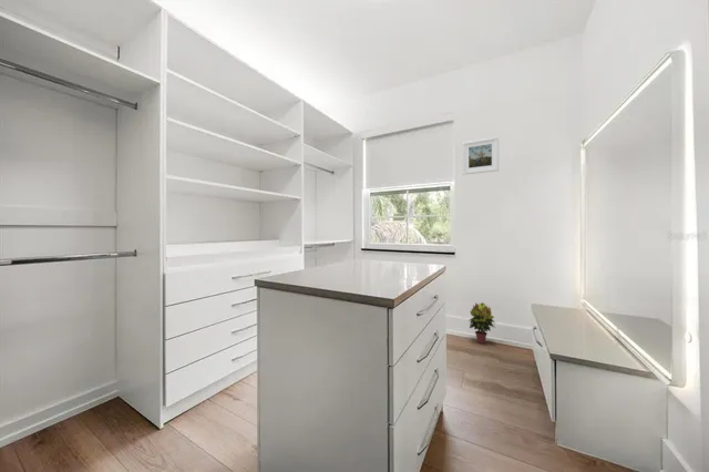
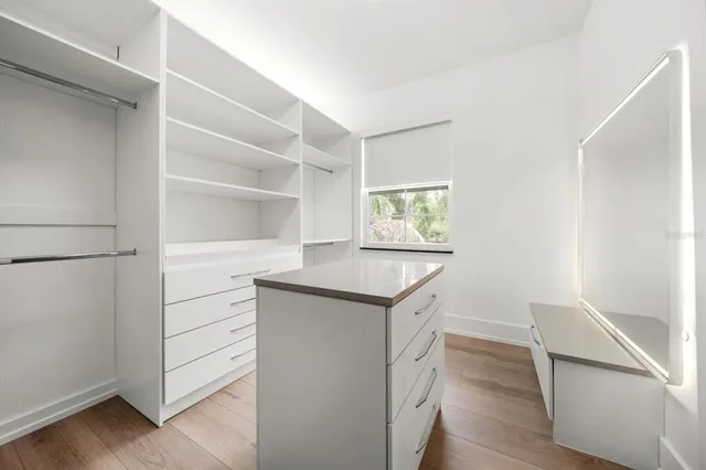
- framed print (480, 156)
- potted plant (482, 322)
